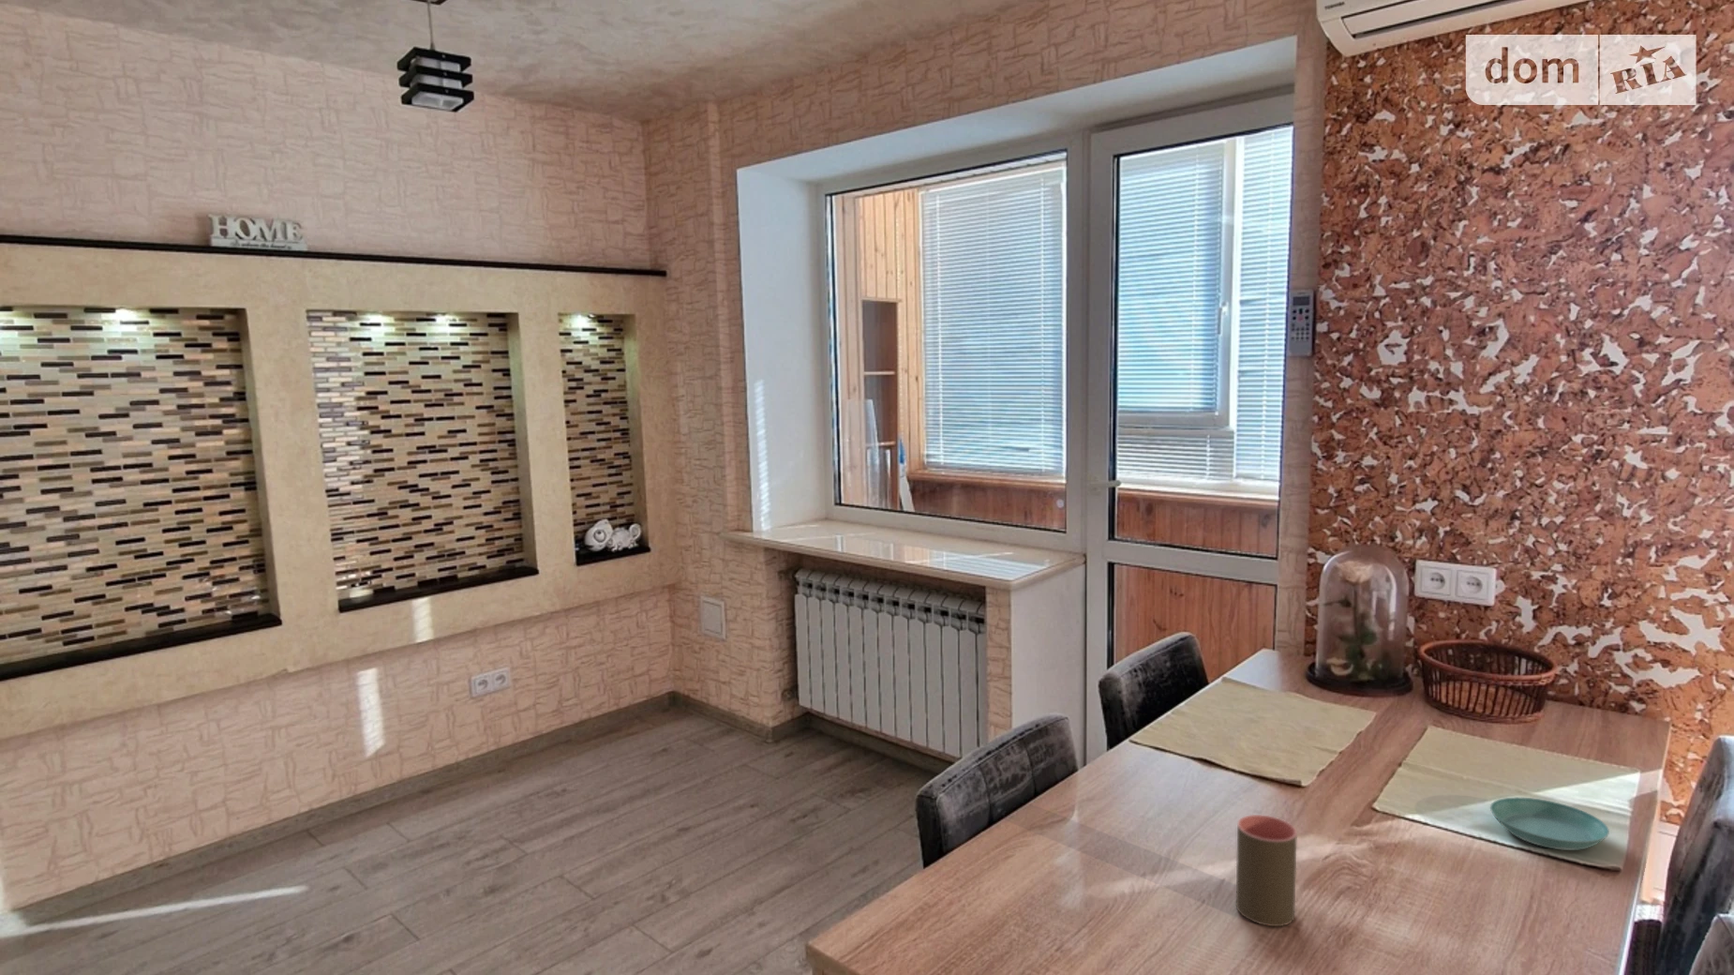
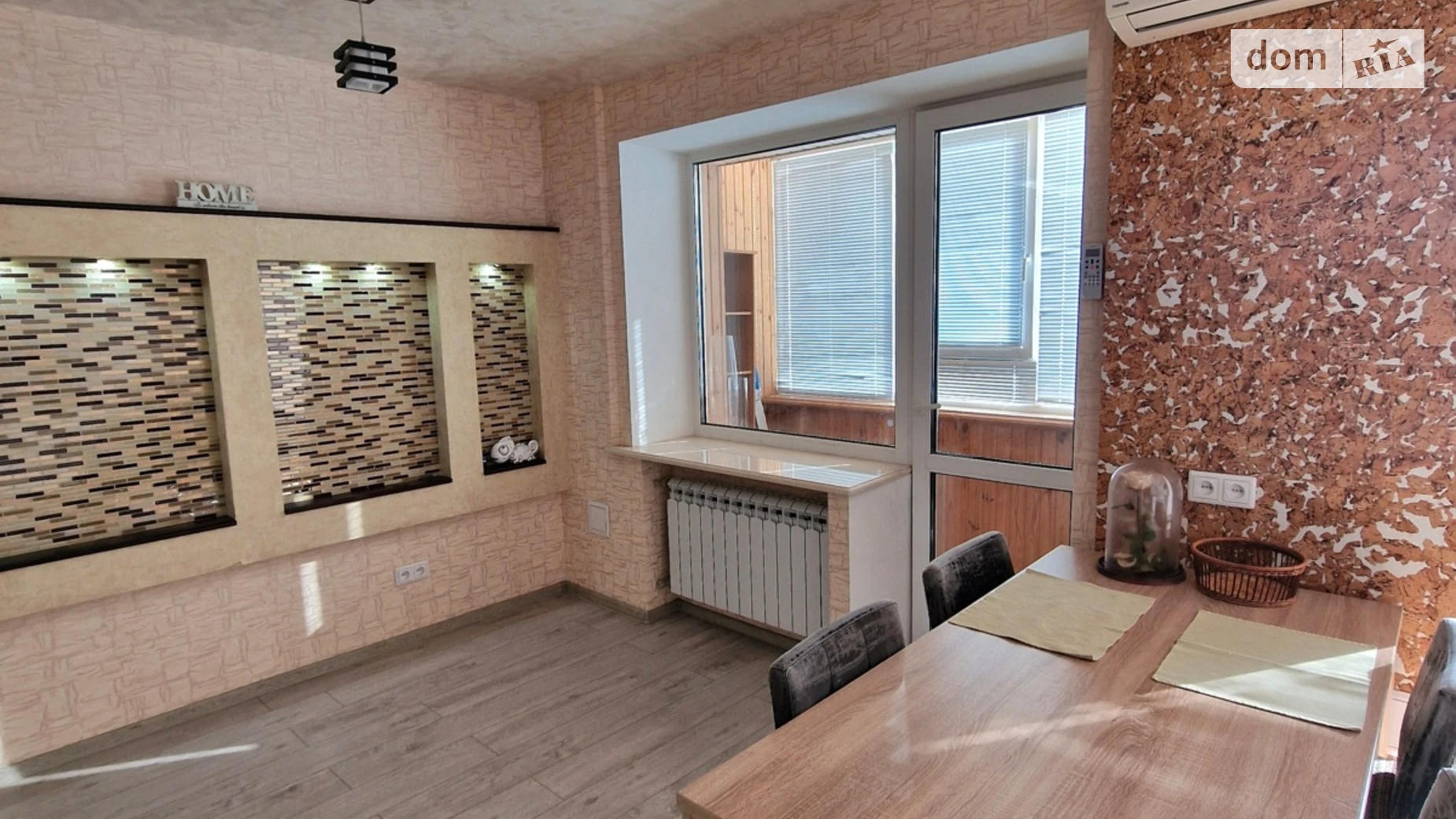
- saucer (1547, 825)
- cup (1265, 869)
